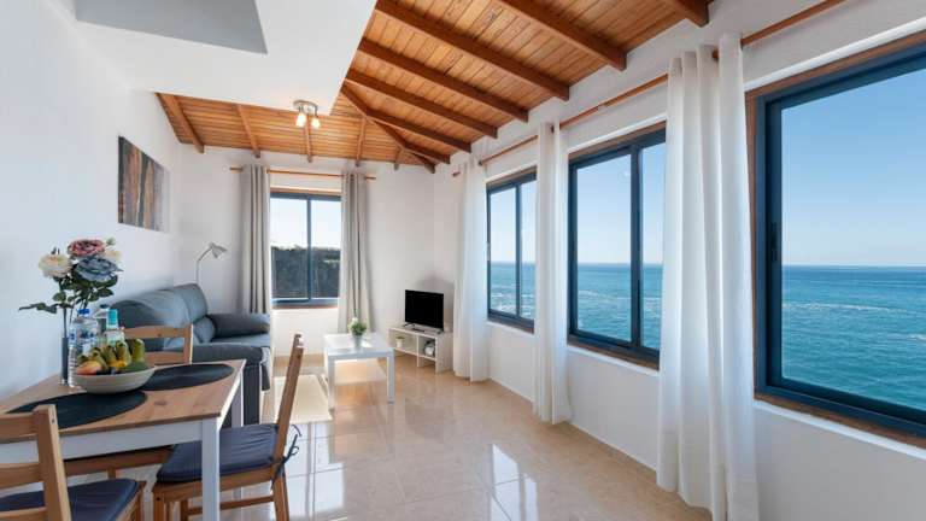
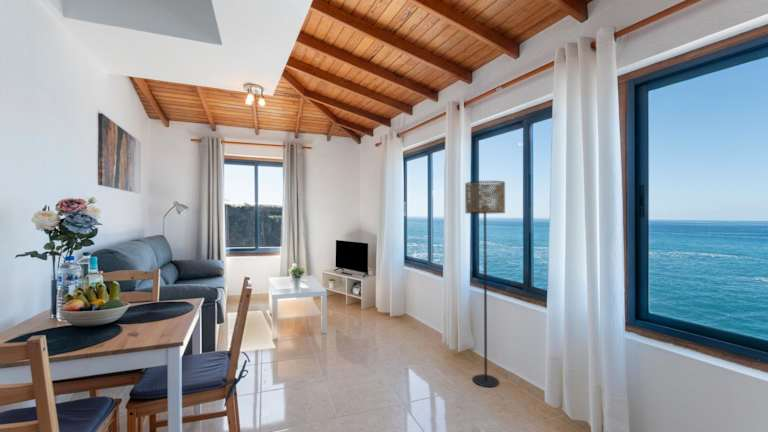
+ floor lamp (485, 281)
